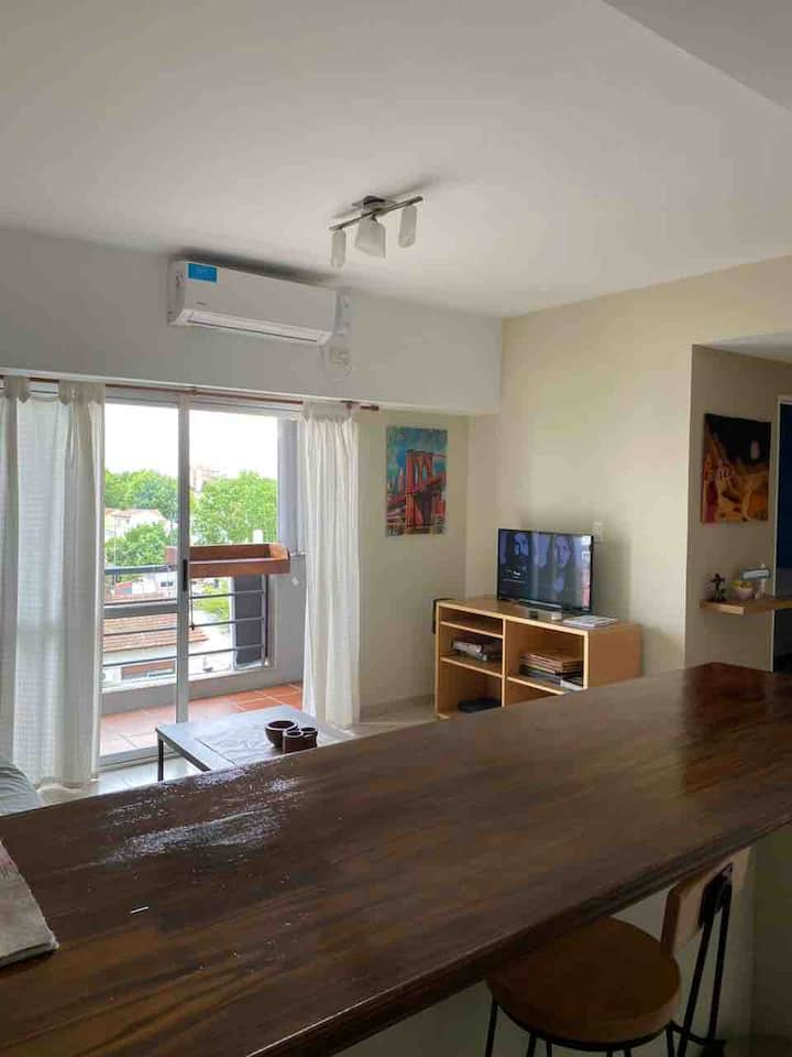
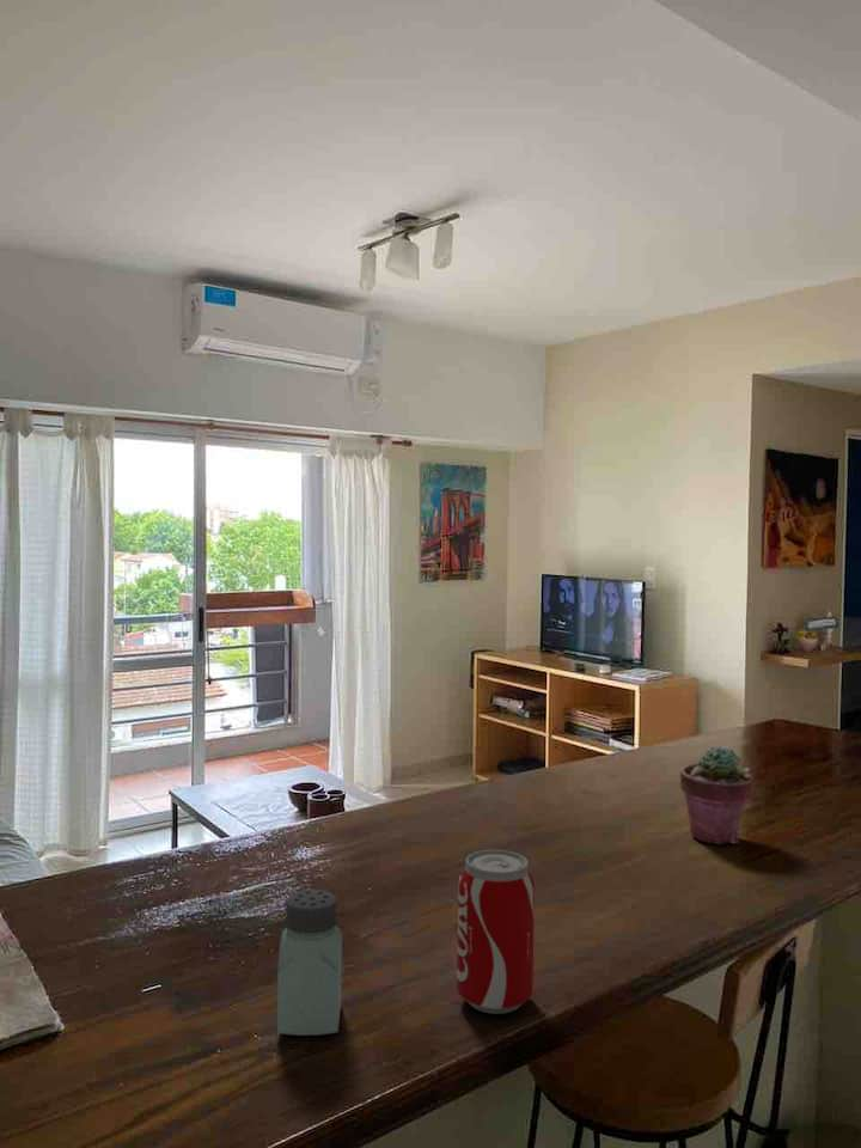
+ saltshaker (311, 959)
+ beverage can (495, 929)
+ potted succulent (715, 792)
